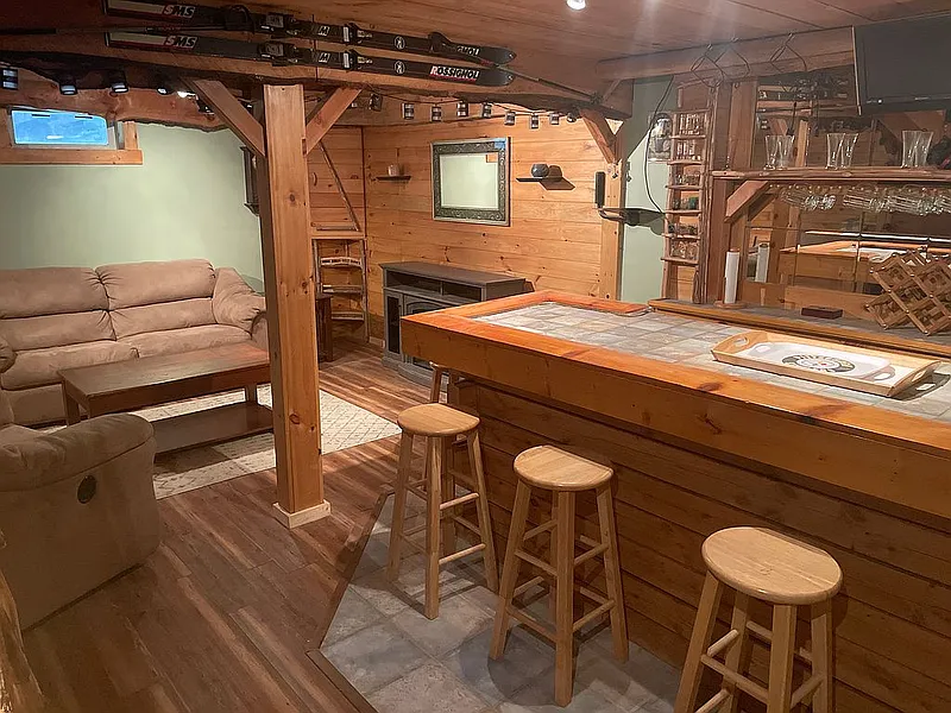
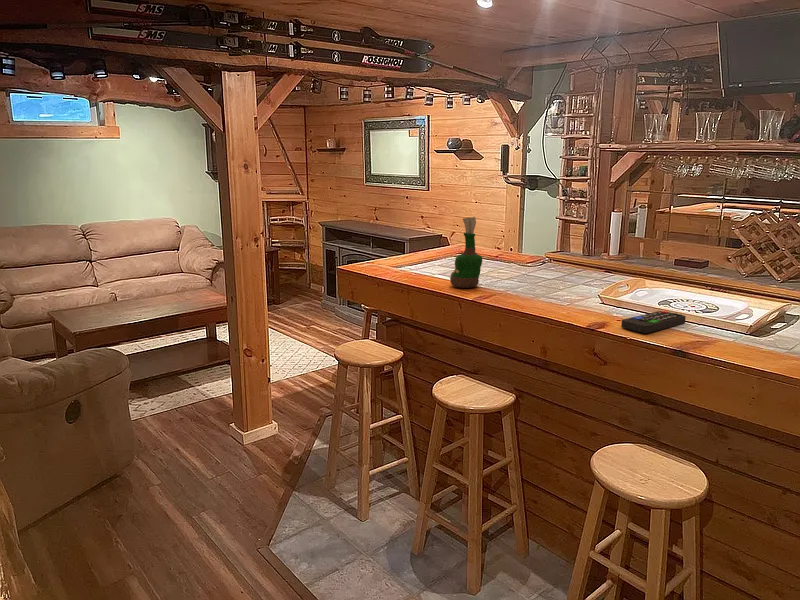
+ remote control (653, 320)
+ grog bottle (466, 252)
